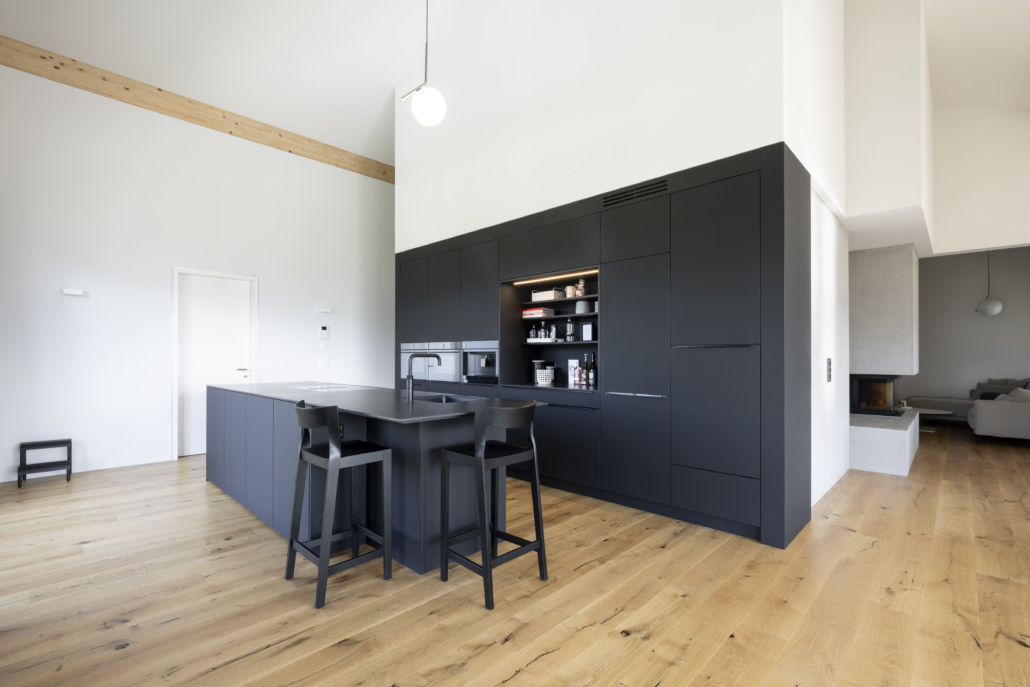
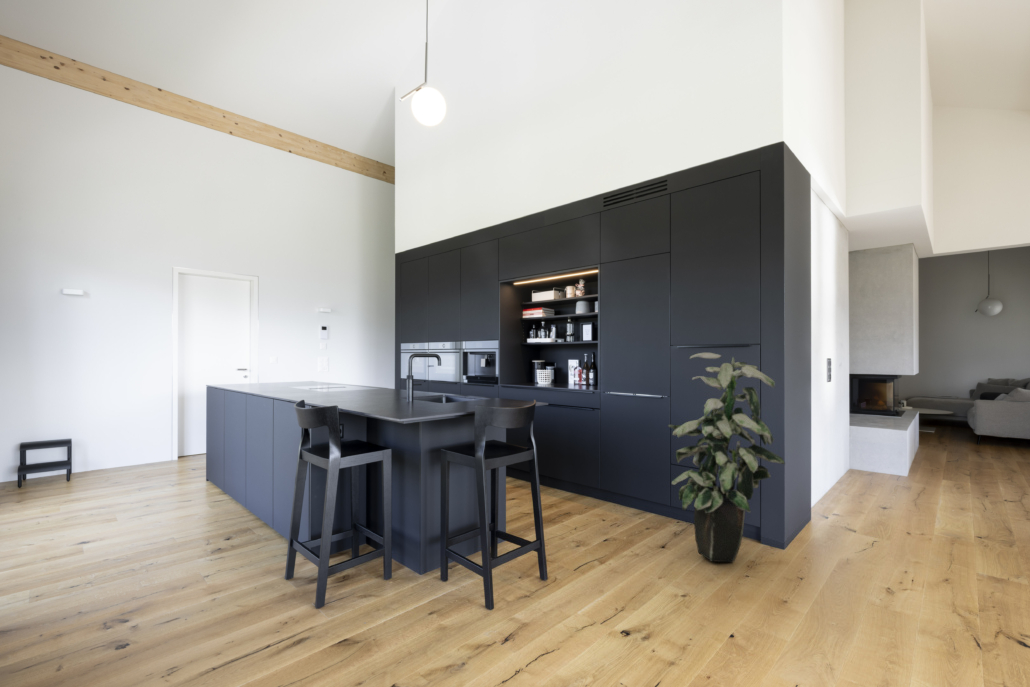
+ indoor plant (719, 453)
